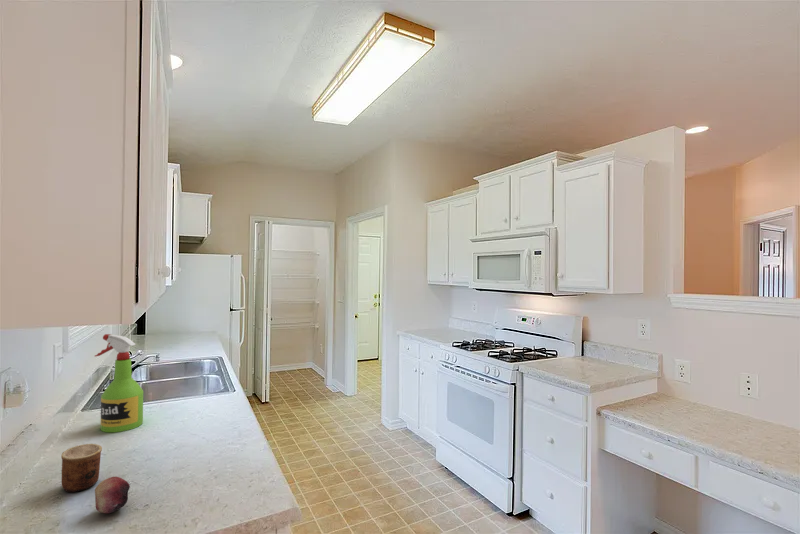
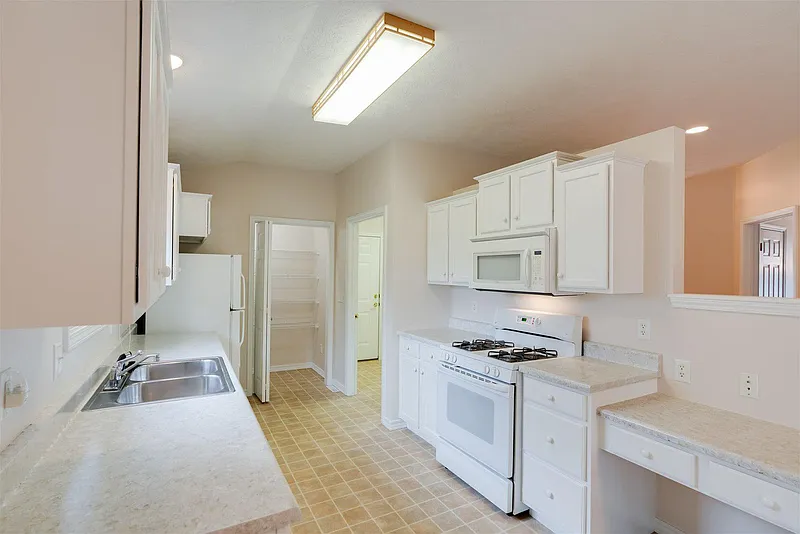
- fruit (111, 494)
- spray bottle (117, 379)
- cup (81, 467)
